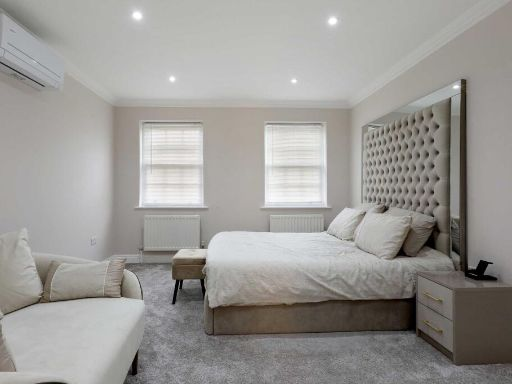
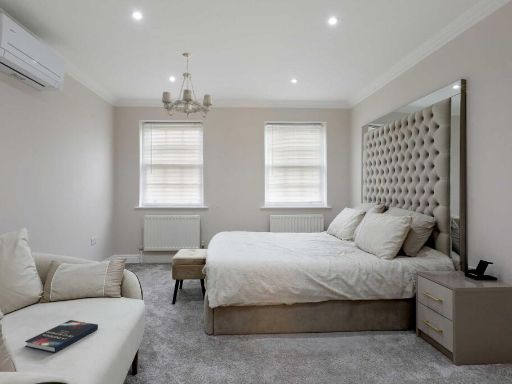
+ hardback book (63, 334)
+ chandelier (187, 84)
